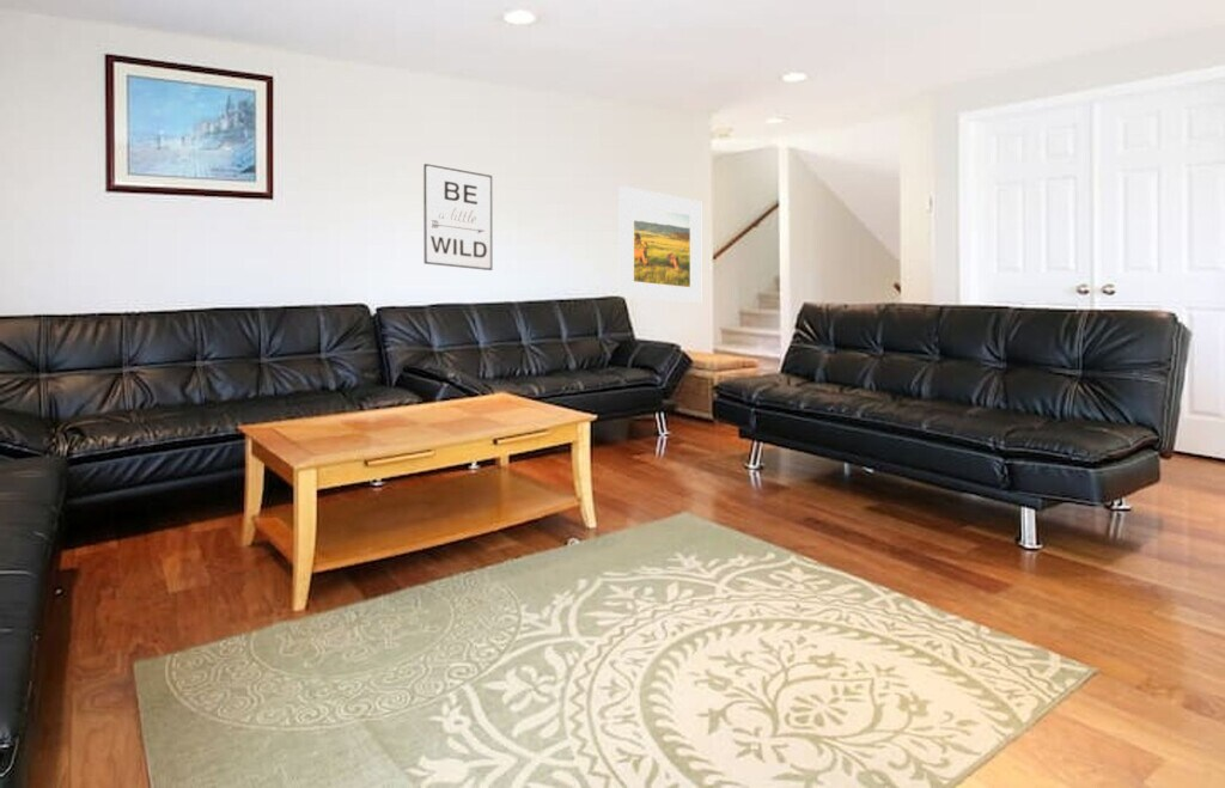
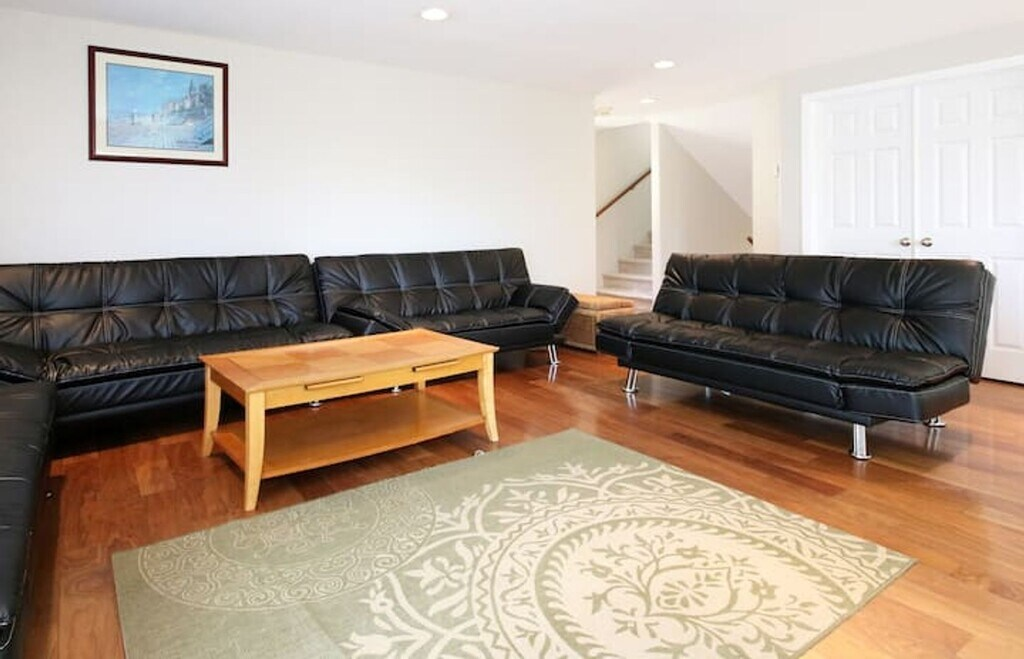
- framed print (662, 246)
- wall art (458, 218)
